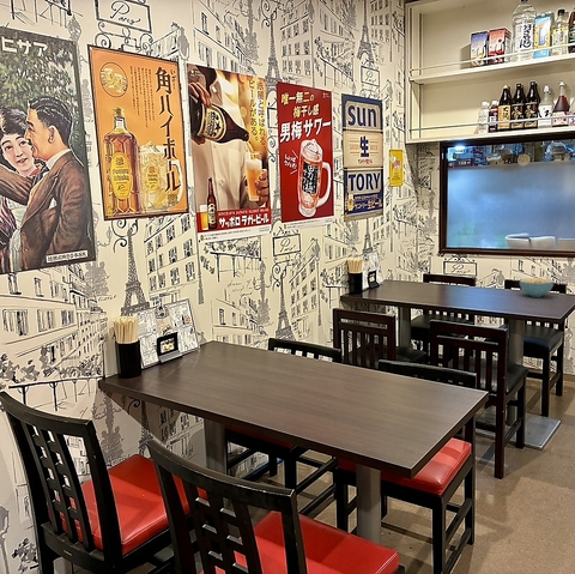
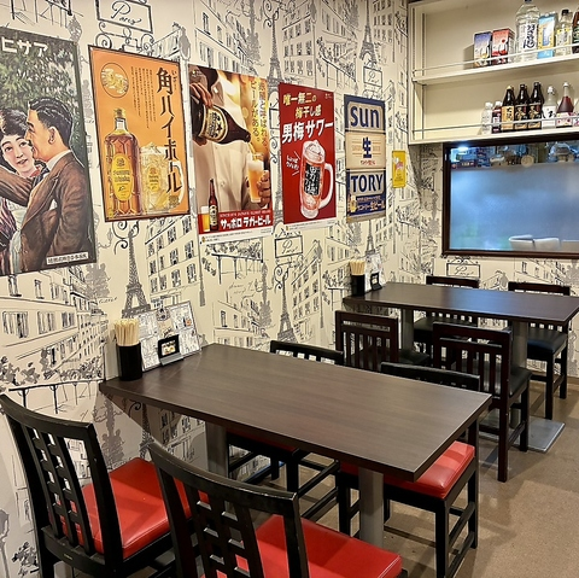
- cereal bowl (535, 288)
